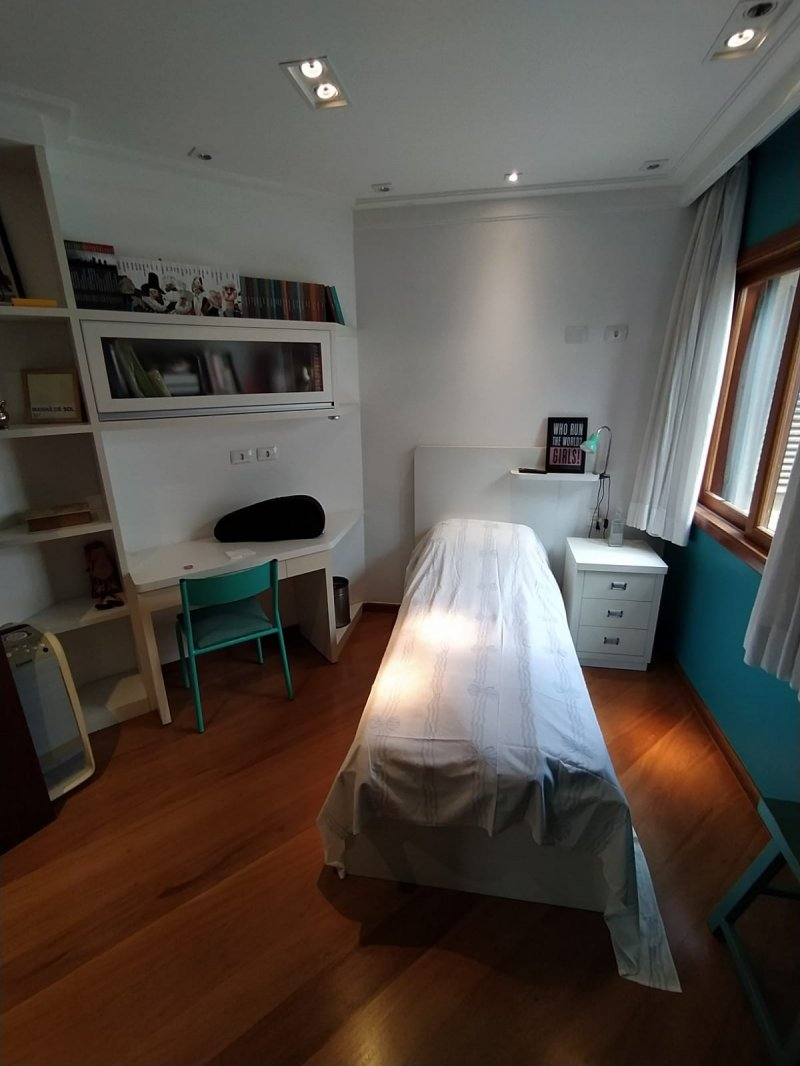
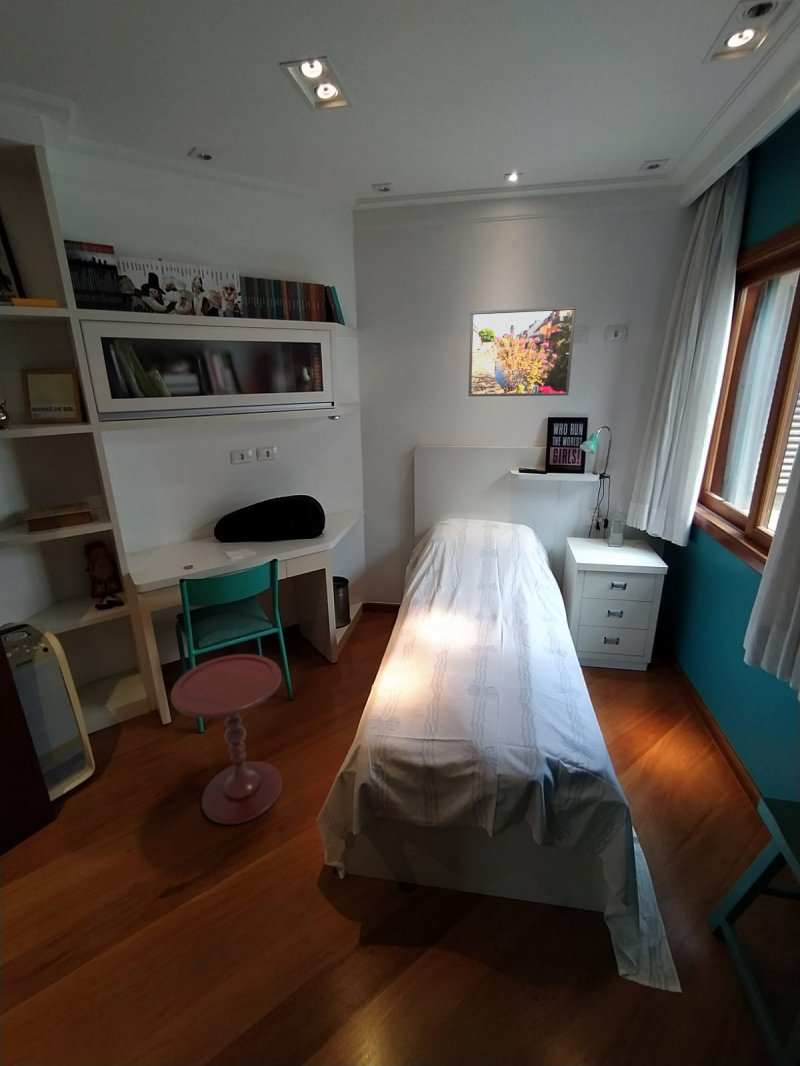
+ side table (235, 738)
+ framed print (519, 353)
